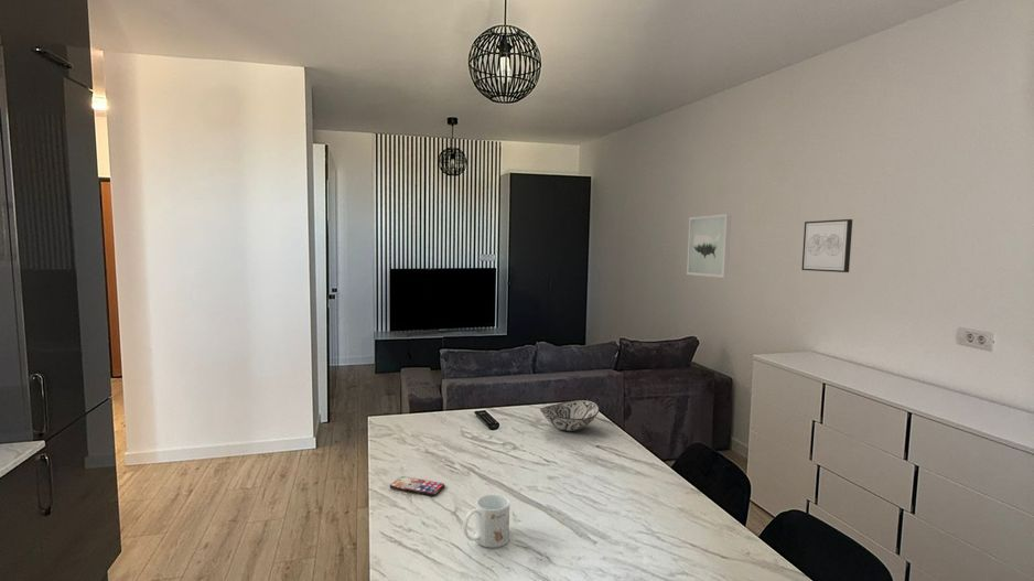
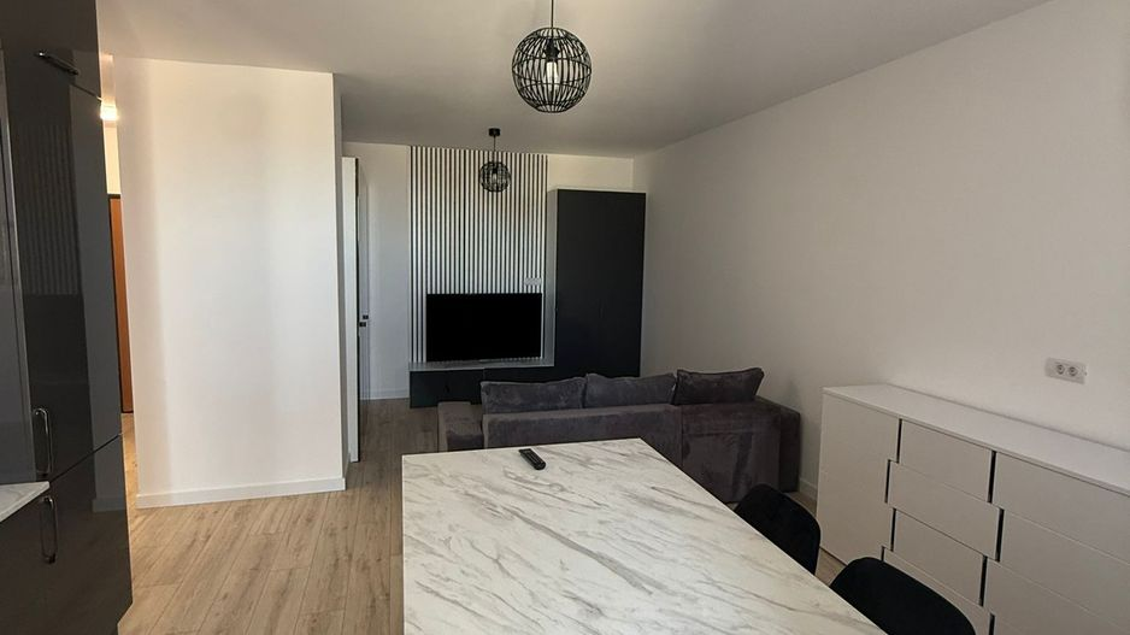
- mug (485, 521)
- wall art (707, 246)
- decorative bowl (569, 417)
- smartphone (417, 485)
- wall art (826, 246)
